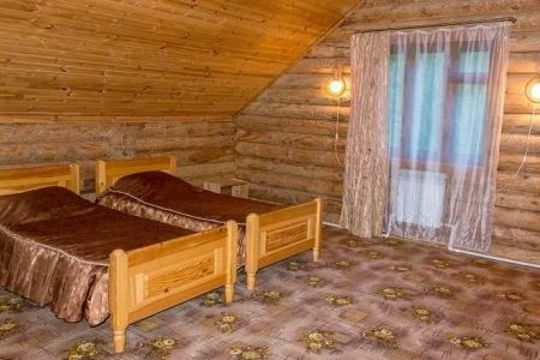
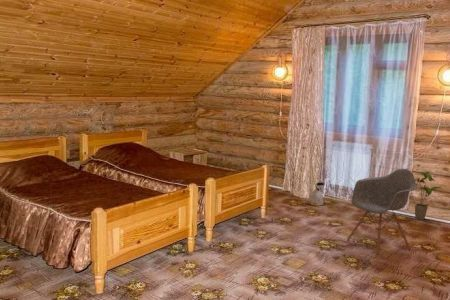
+ armchair (382, 207)
+ house plant (426, 195)
+ bag (317, 192)
